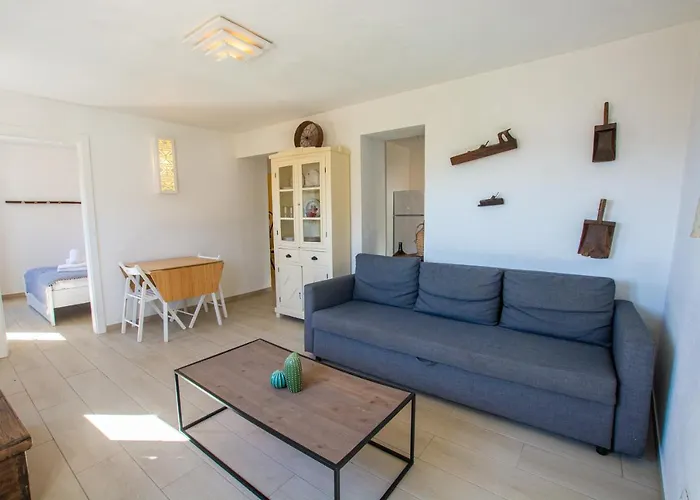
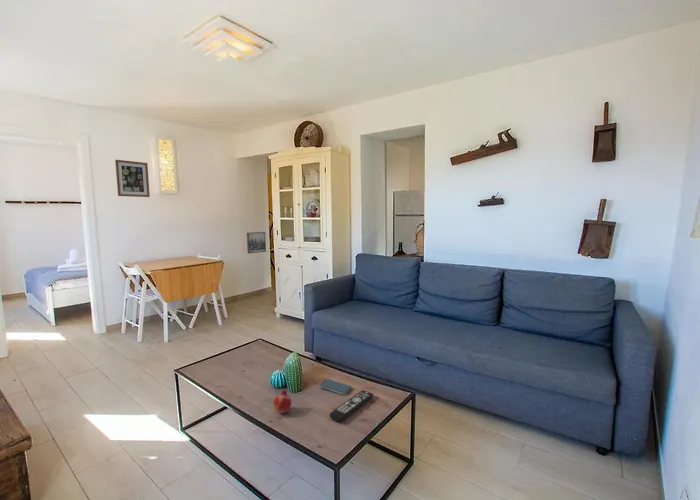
+ fruit (282, 402)
+ smartphone (335, 386)
+ remote control (352, 405)
+ wall art (256, 242)
+ wall art (133, 179)
